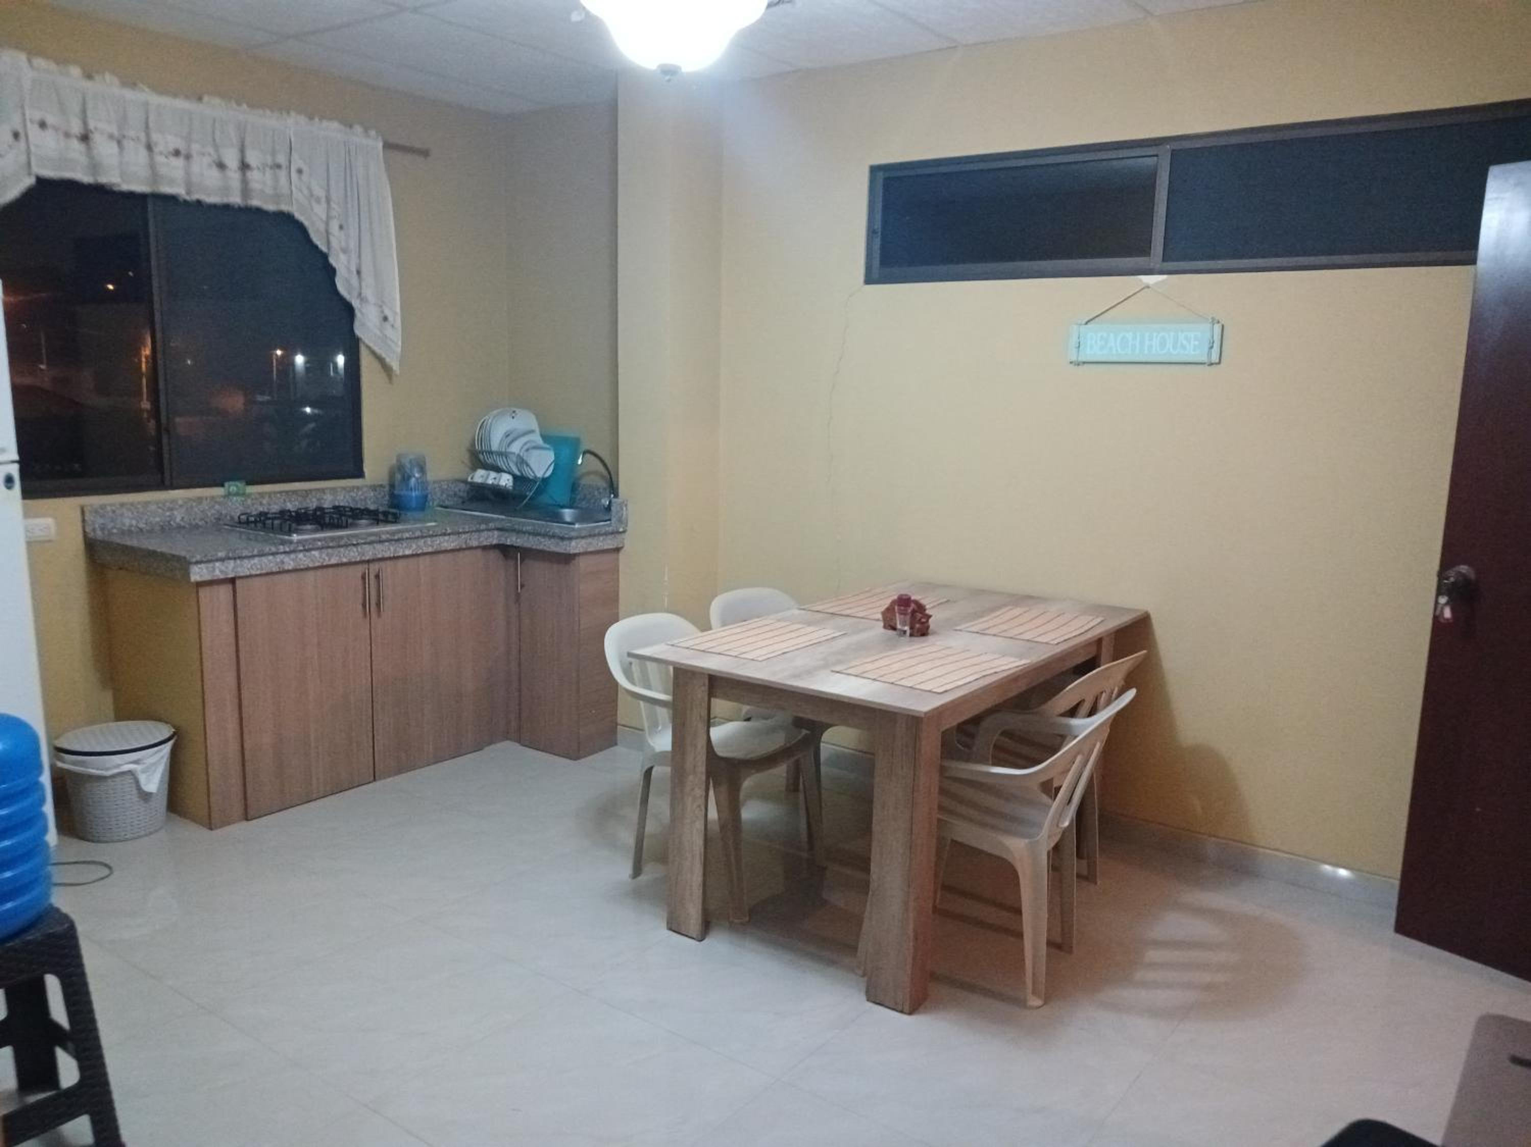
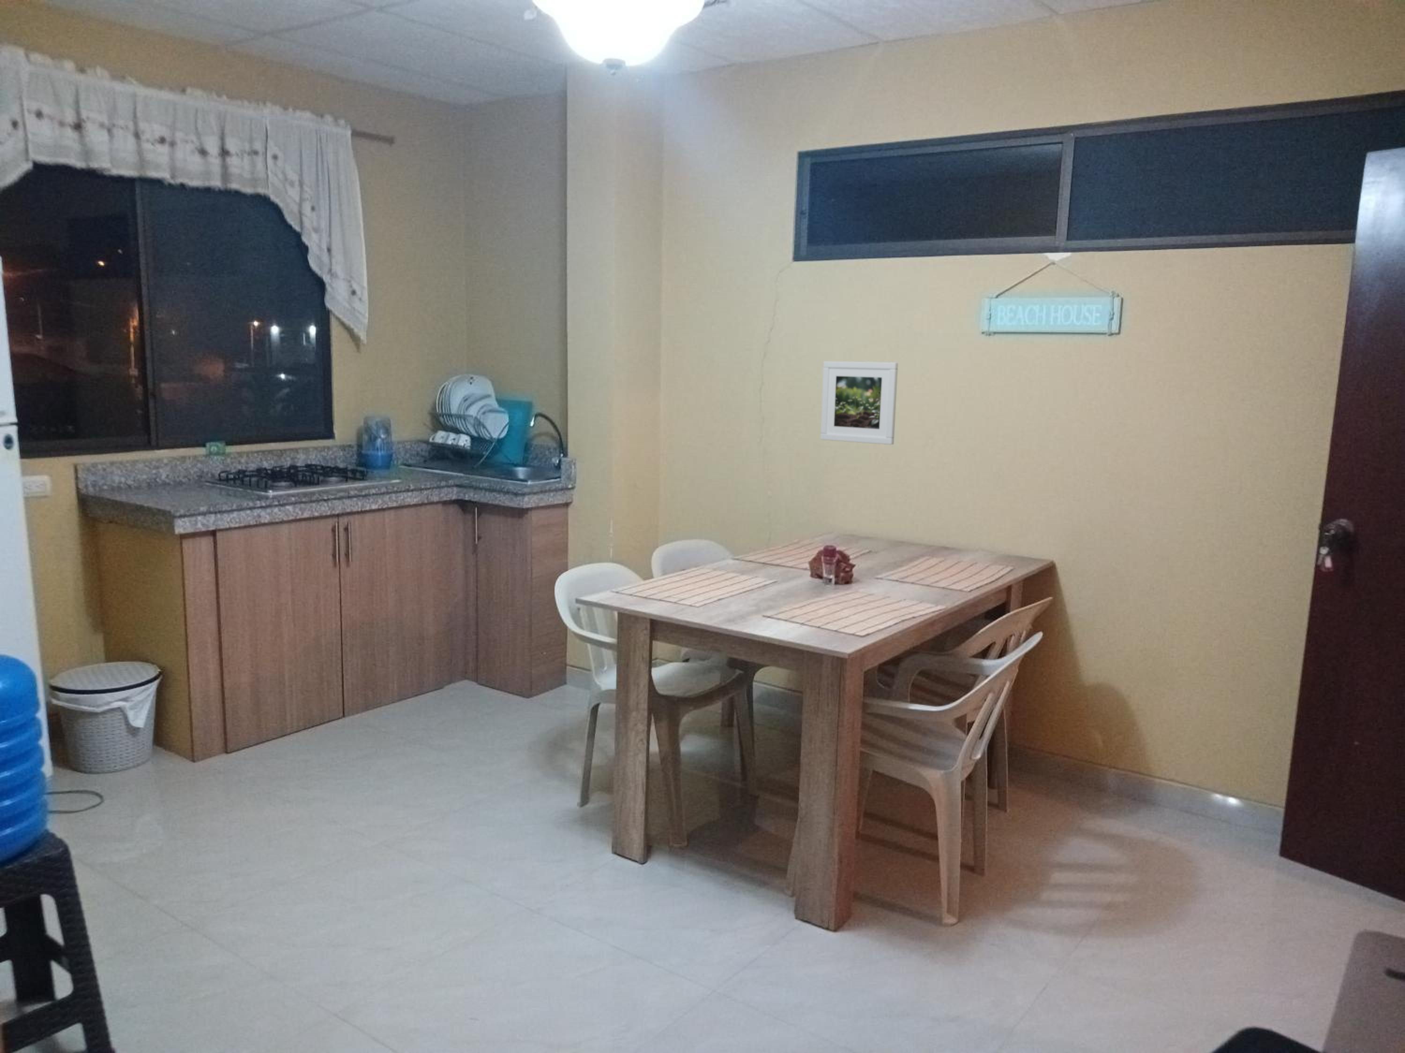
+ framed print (858, 402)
